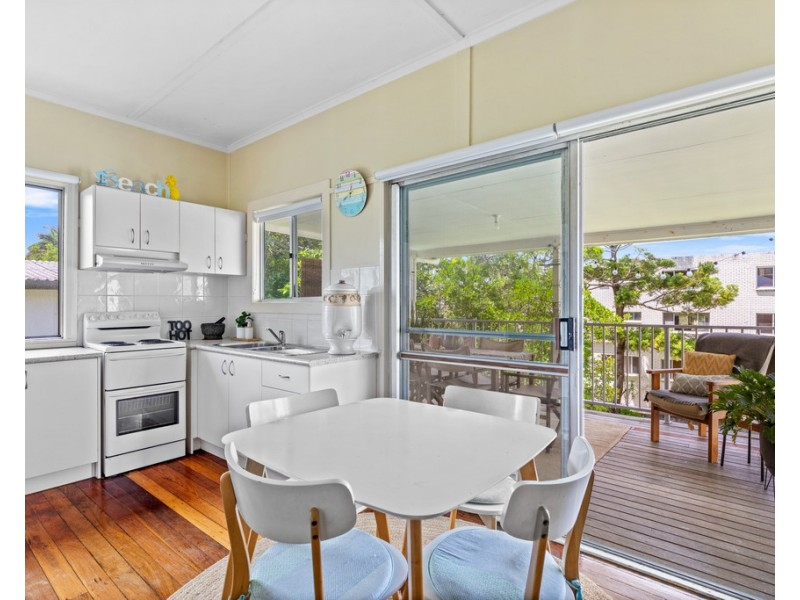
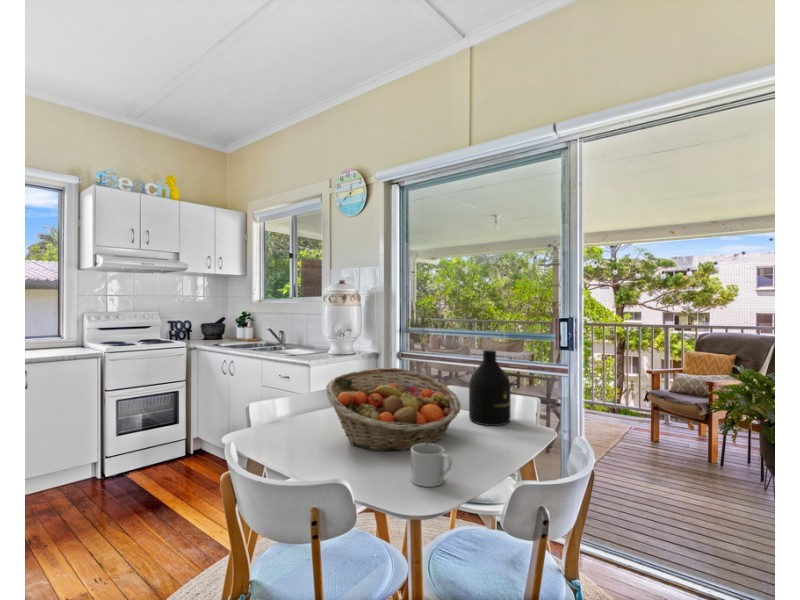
+ mug (432, 465)
+ fruit basket (394, 405)
+ bottle (489, 385)
